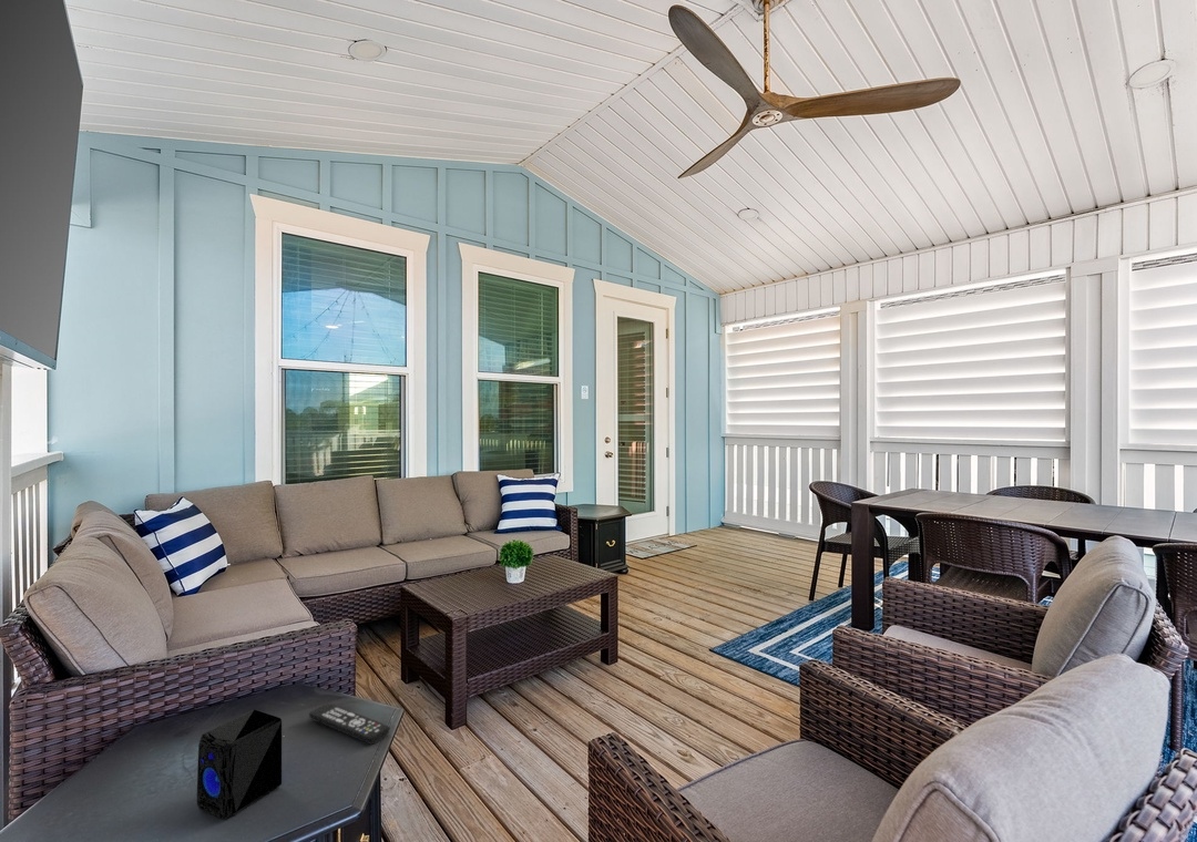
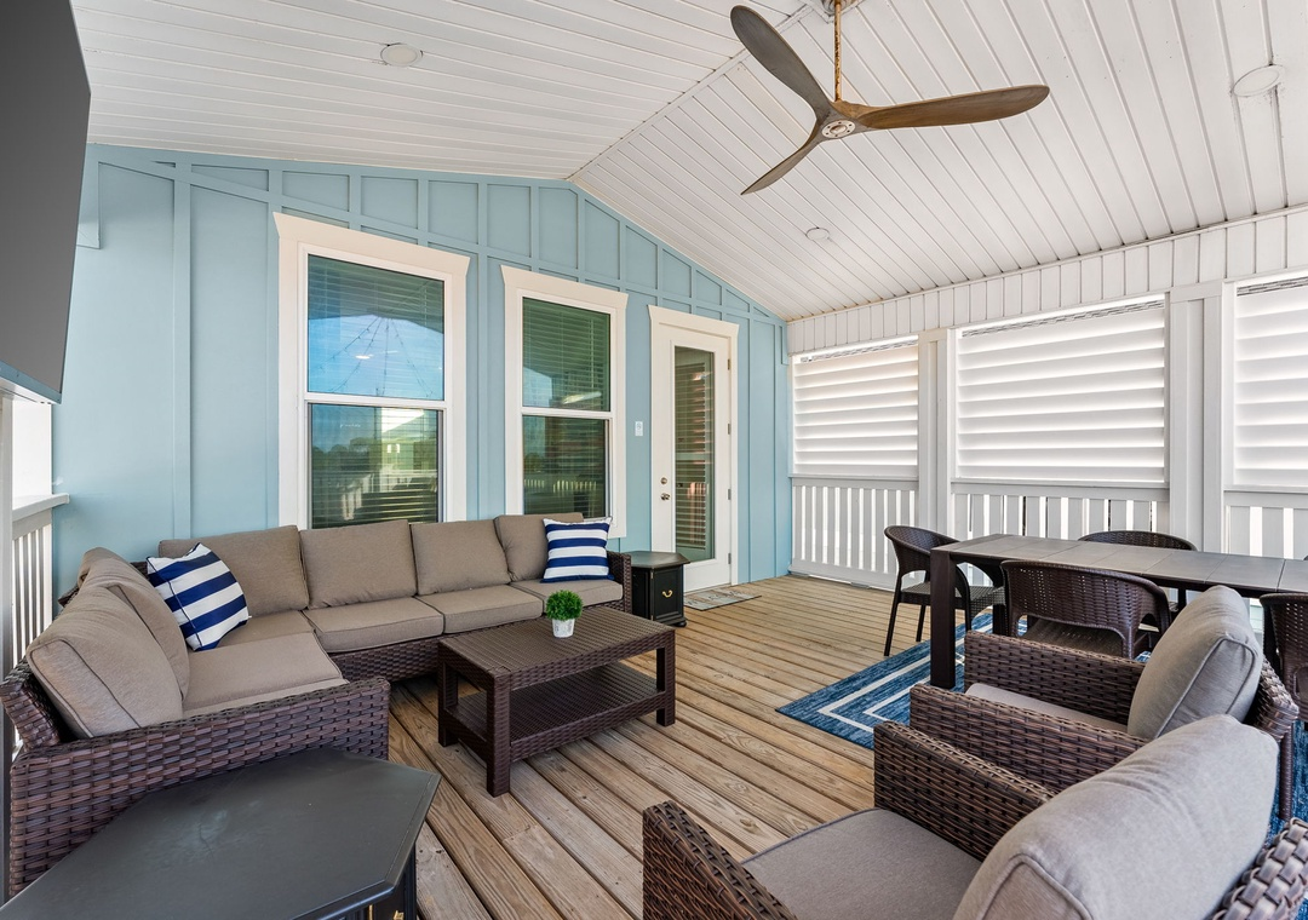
- speaker (241, 761)
- remote control (348, 722)
